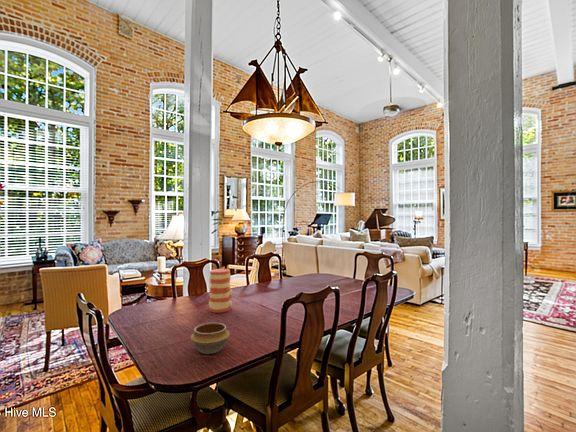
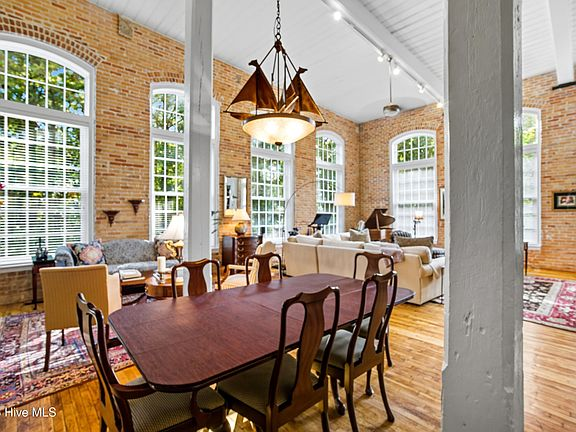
- bowl (210, 338)
- vase (220, 289)
